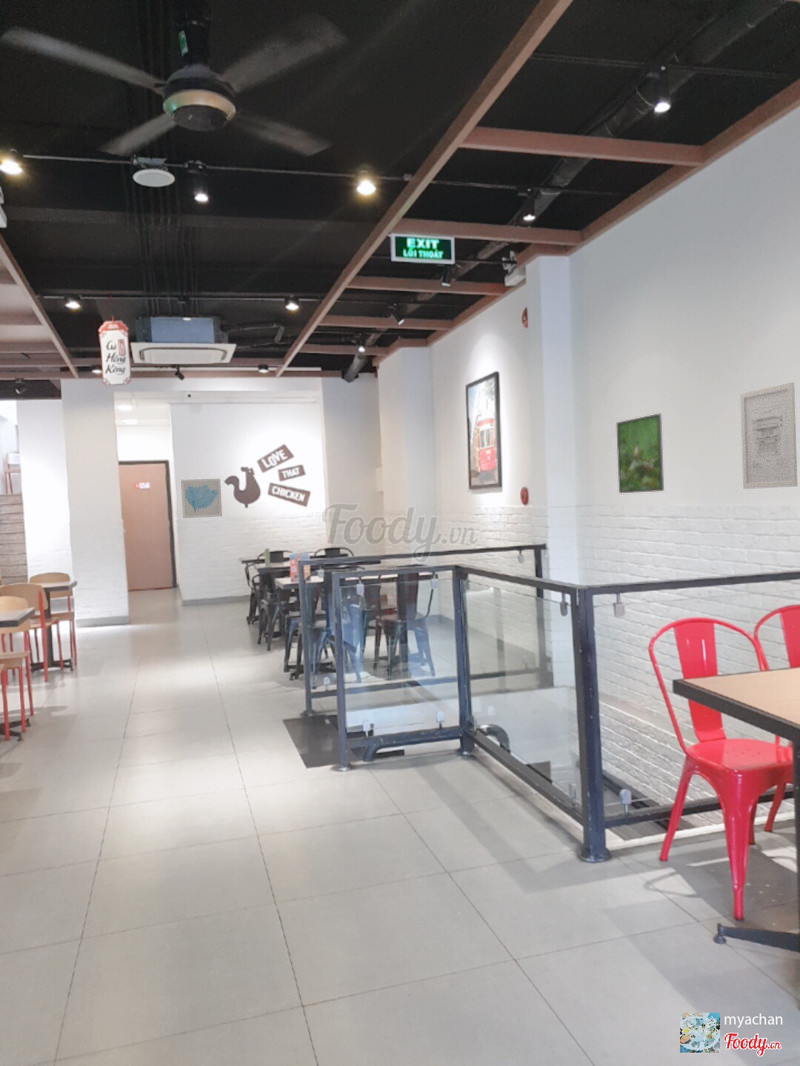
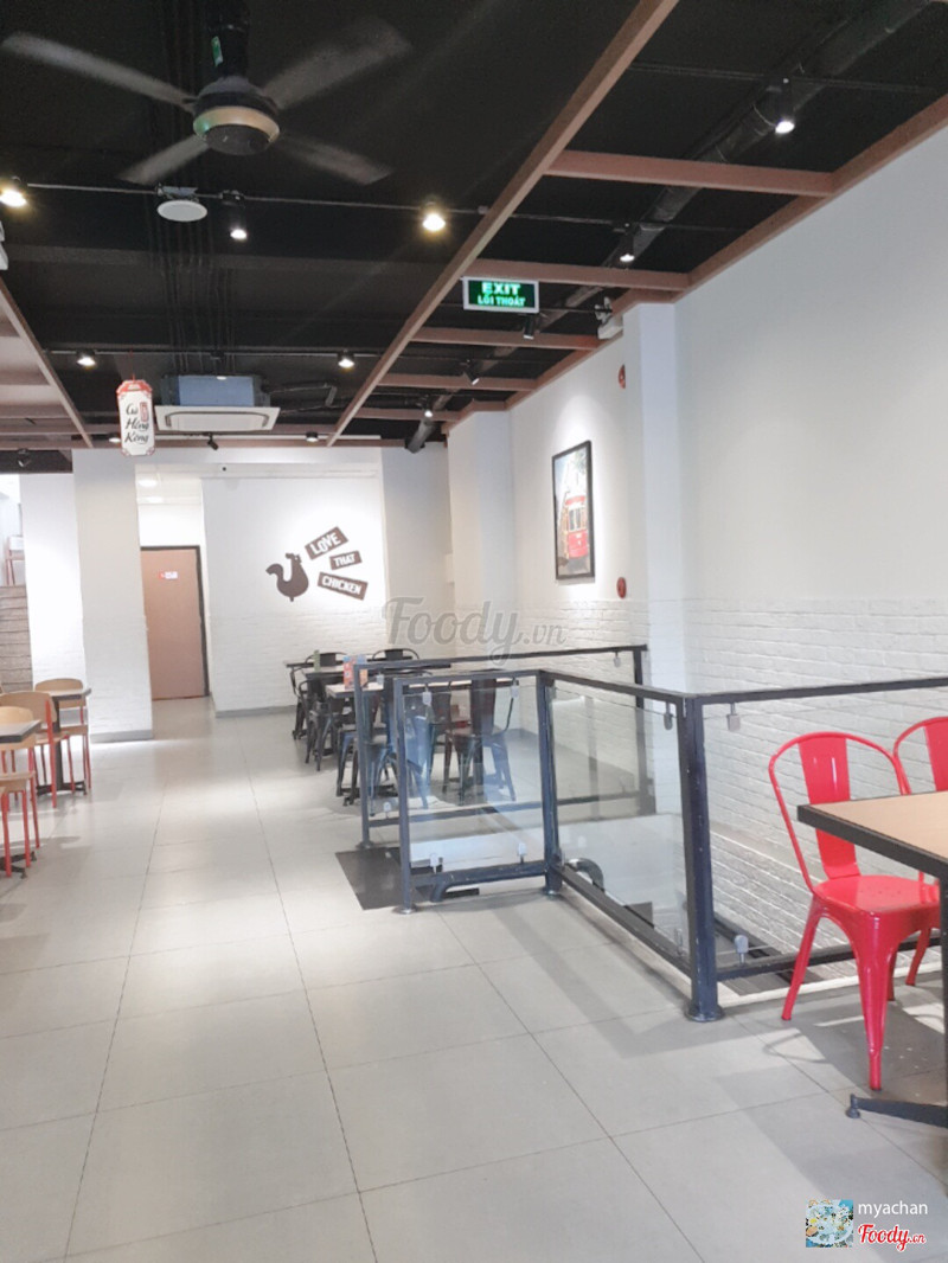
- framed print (639, 455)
- wall art (201, 498)
- wall art (767, 438)
